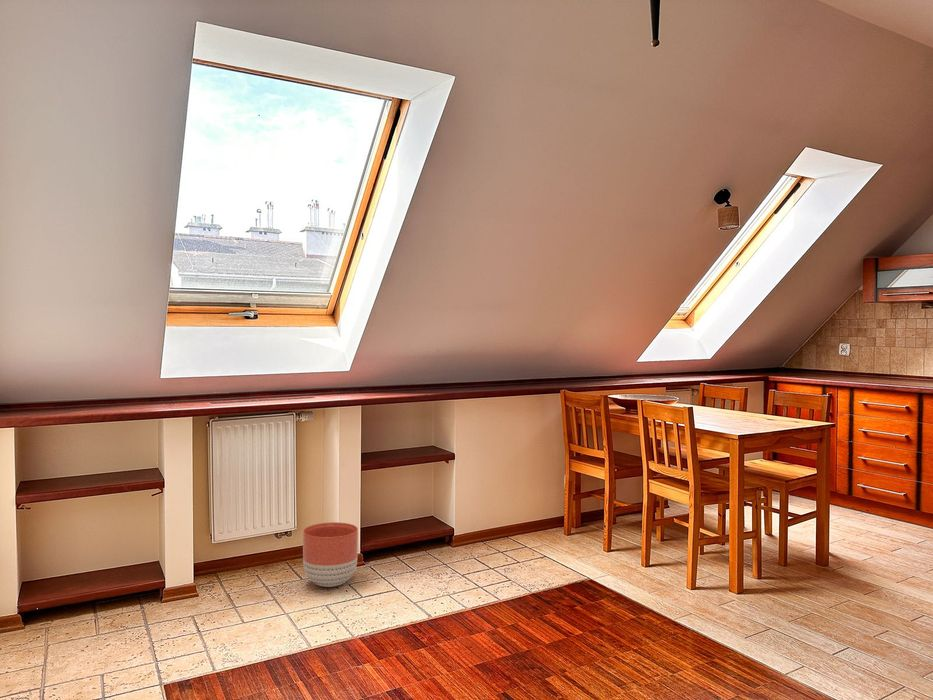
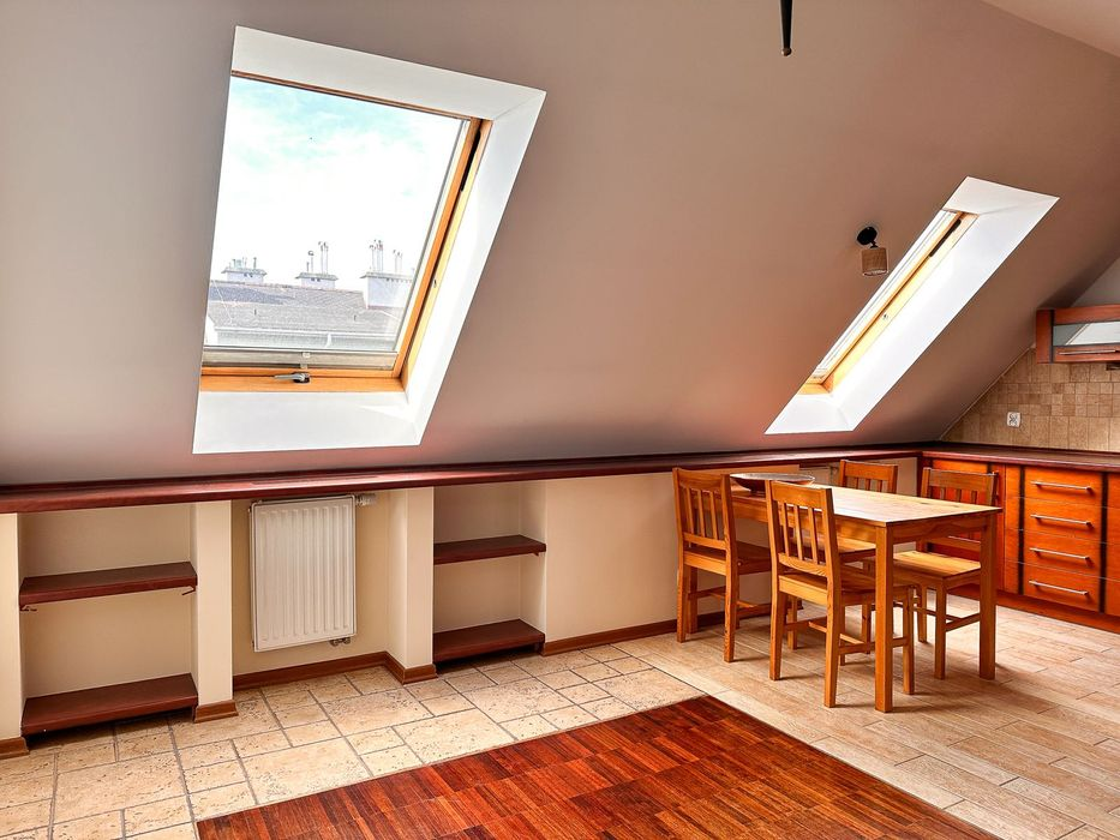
- planter (330, 556)
